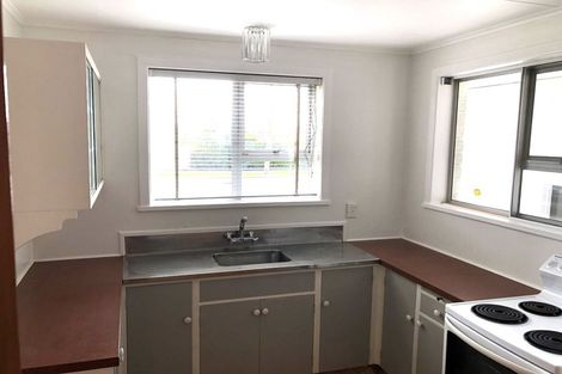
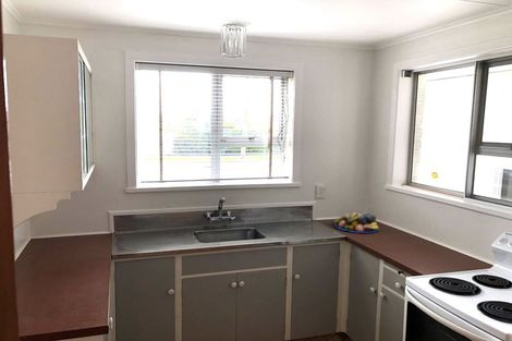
+ fruit bowl (356, 219)
